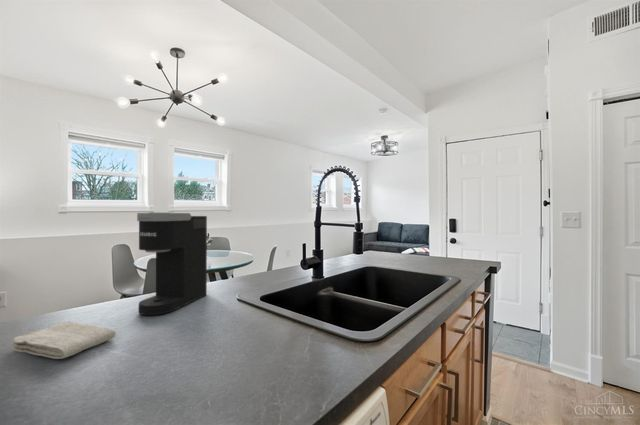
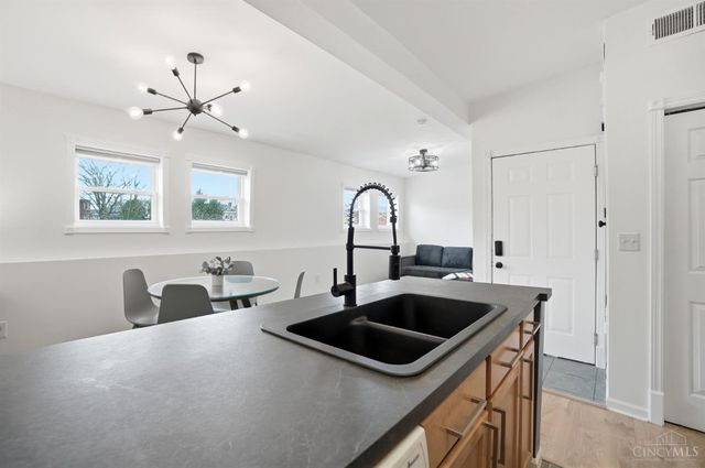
- washcloth (64, 337)
- coffee maker (175, 257)
